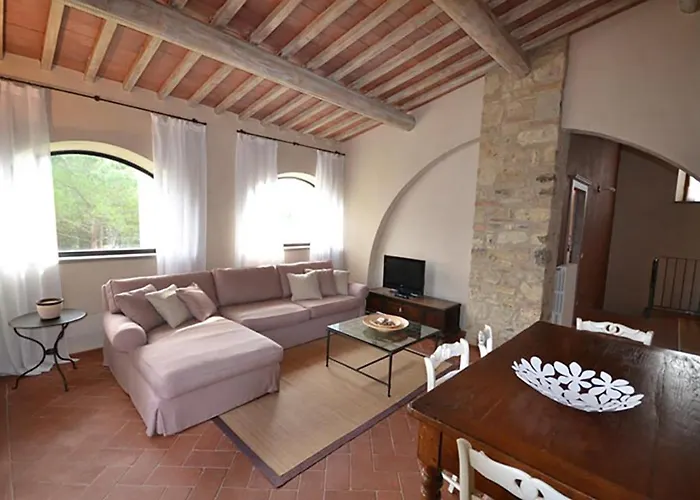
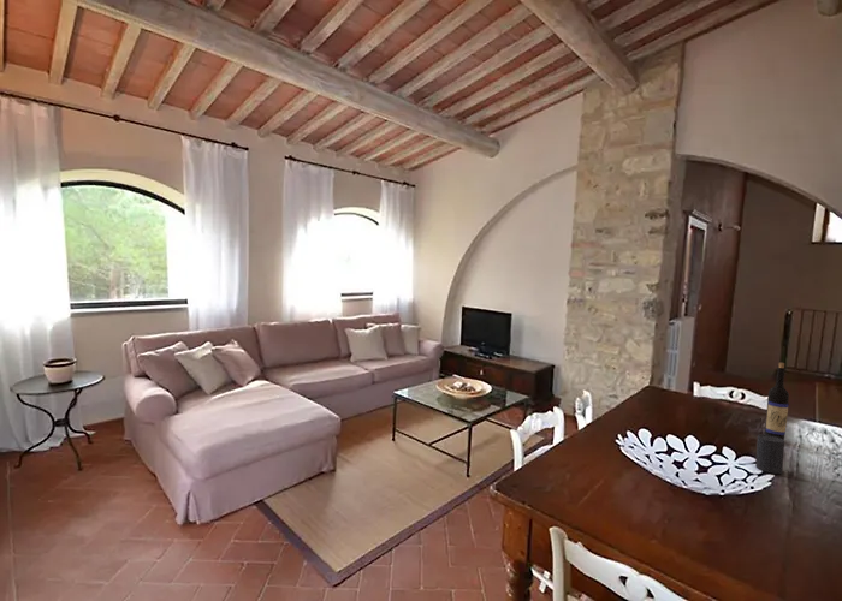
+ wine bottle (777, 401)
+ cup (769, 453)
